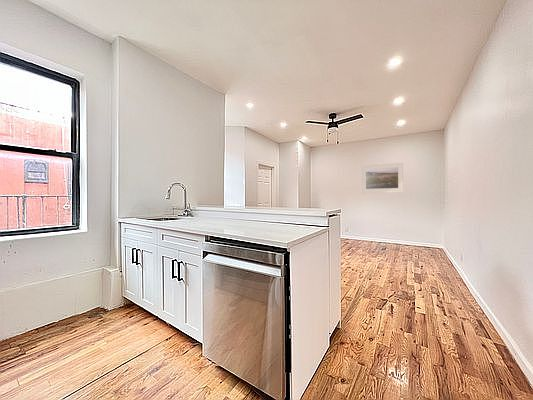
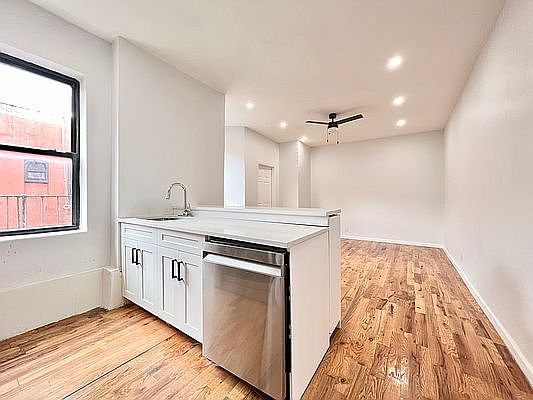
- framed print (381, 178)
